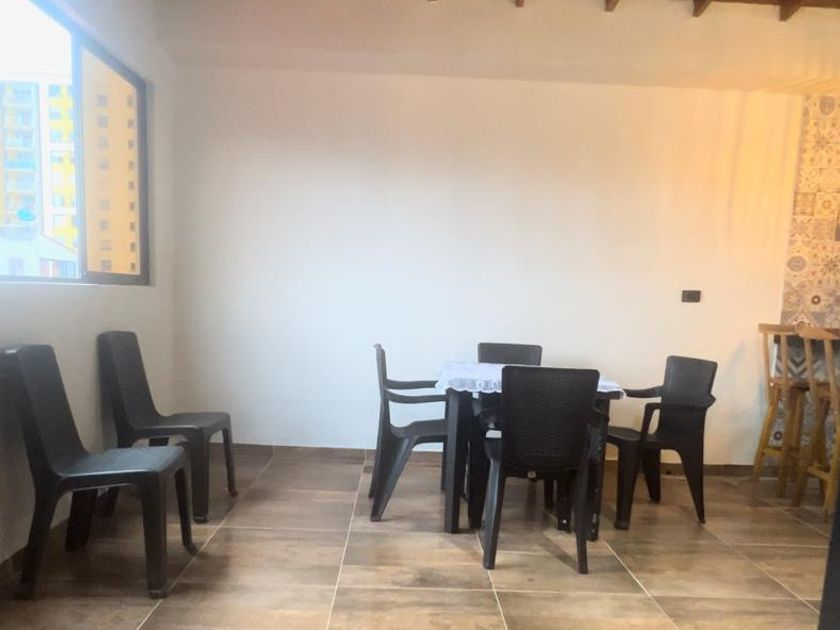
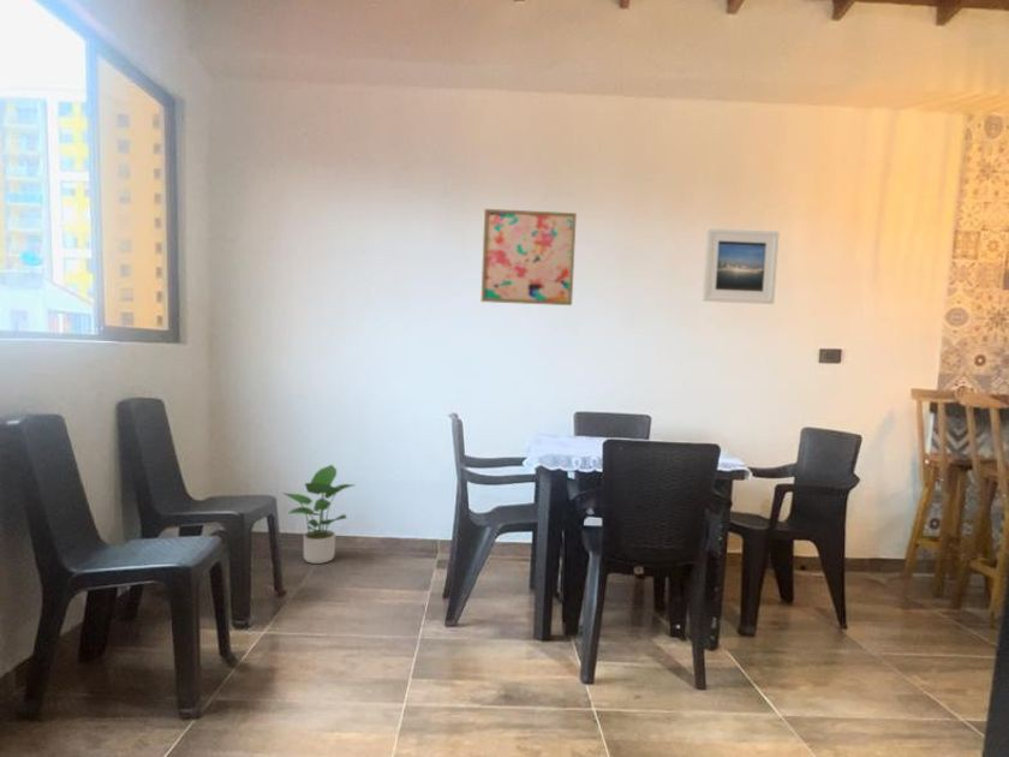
+ potted plant (315, 514)
+ wall art (527, 257)
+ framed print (740, 266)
